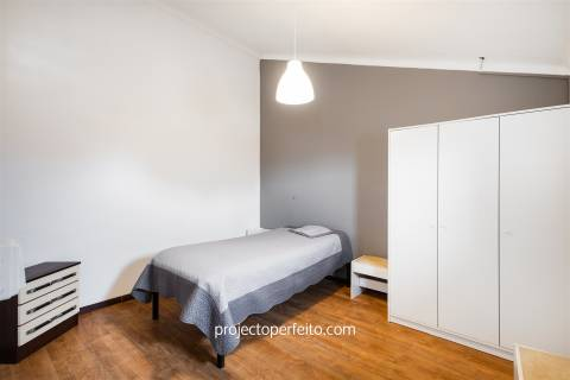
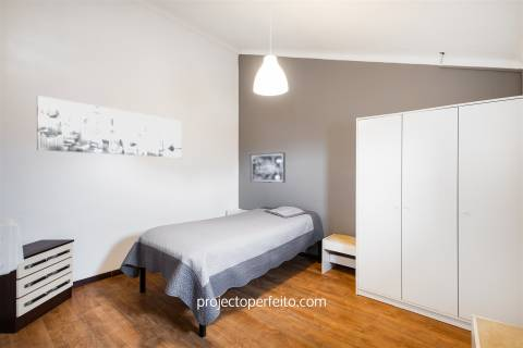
+ wall art (266, 167)
+ wall art (122, 133)
